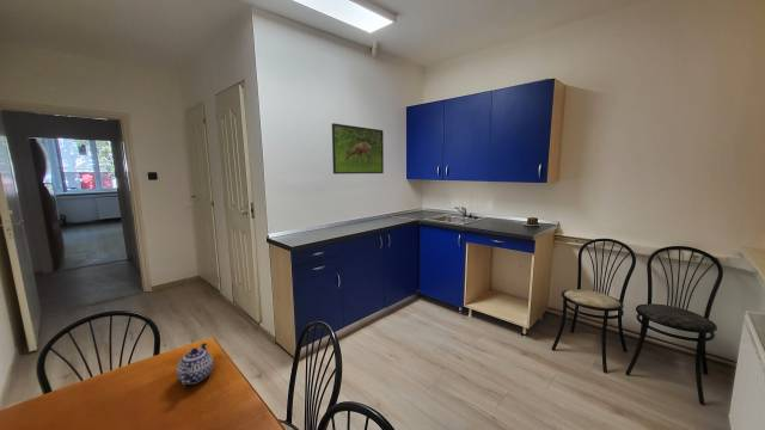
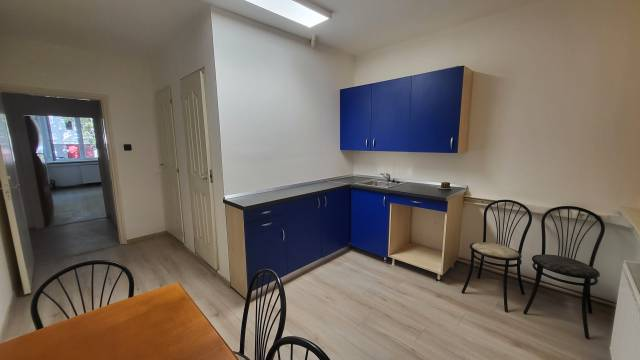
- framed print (360, 150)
- teapot (195, 363)
